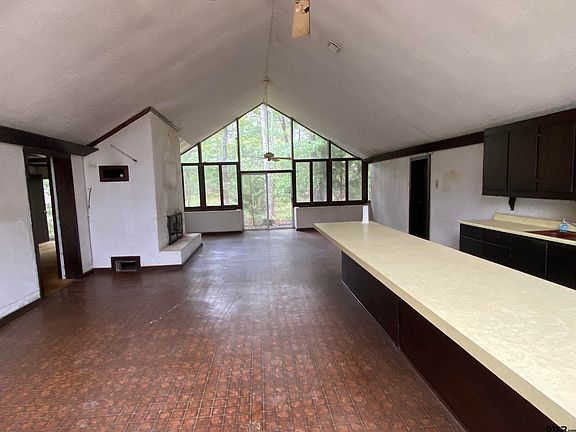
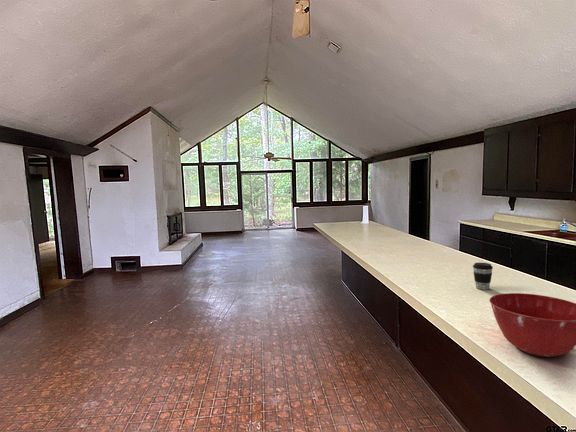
+ mixing bowl (536, 326)
+ coffee cup (482, 276)
